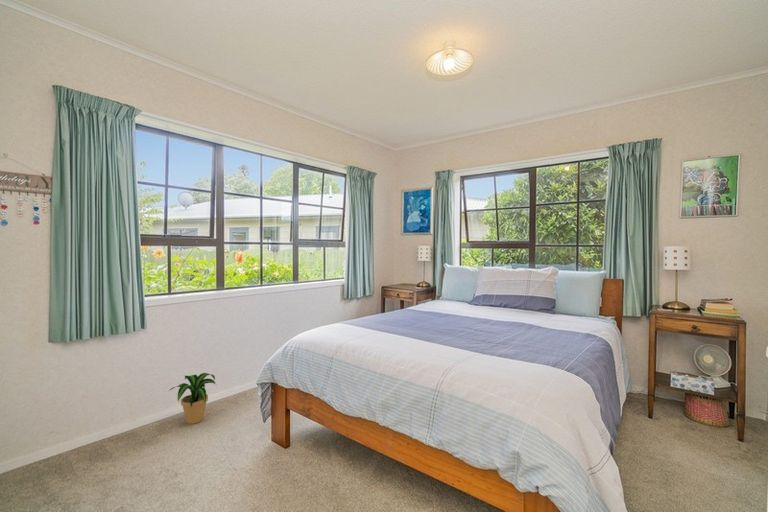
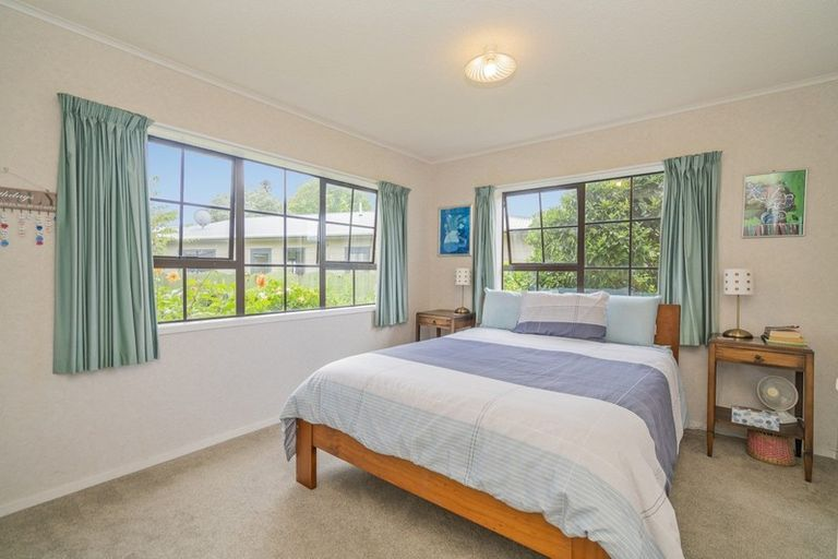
- potted plant (195, 398)
